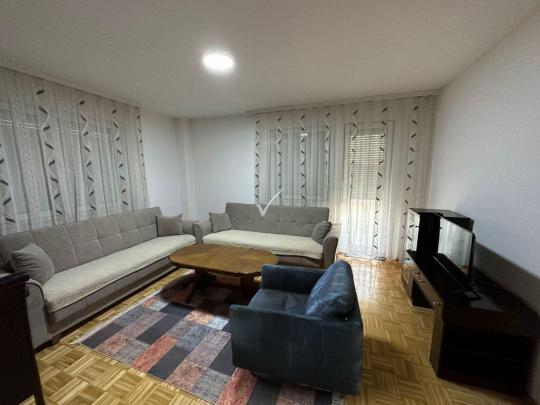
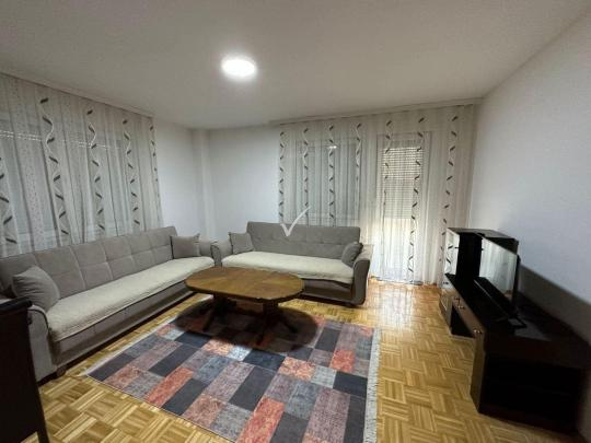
- armchair (298, 312)
